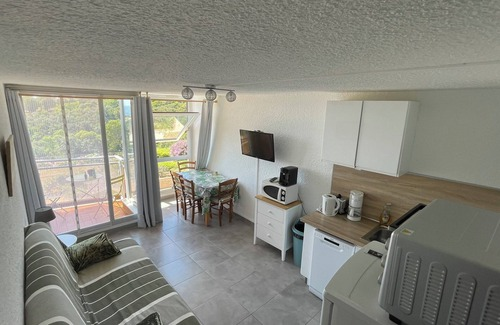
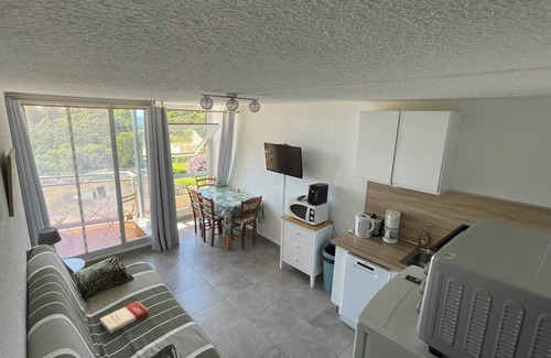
+ book (125, 316)
